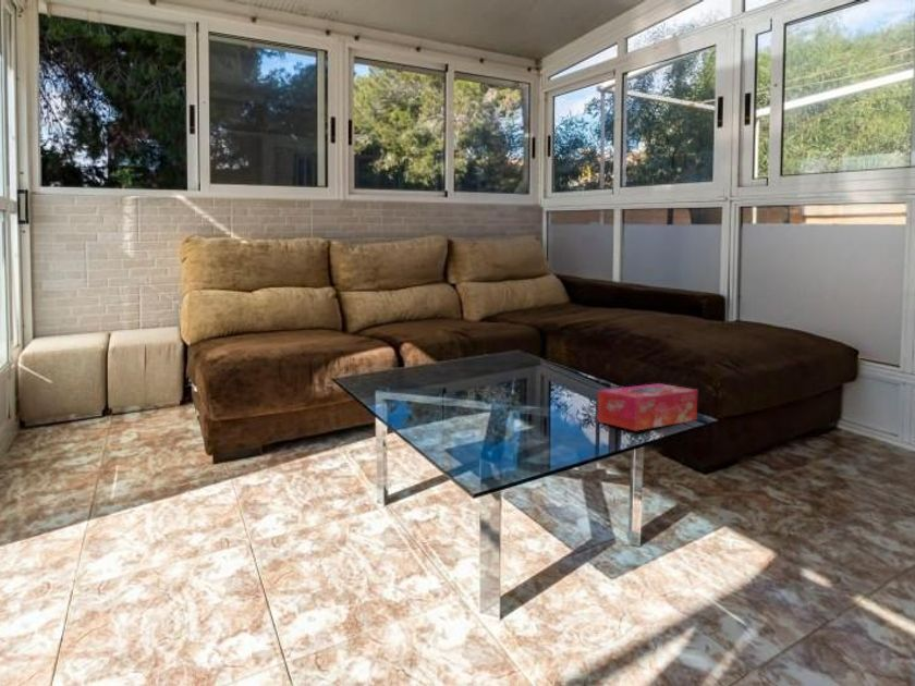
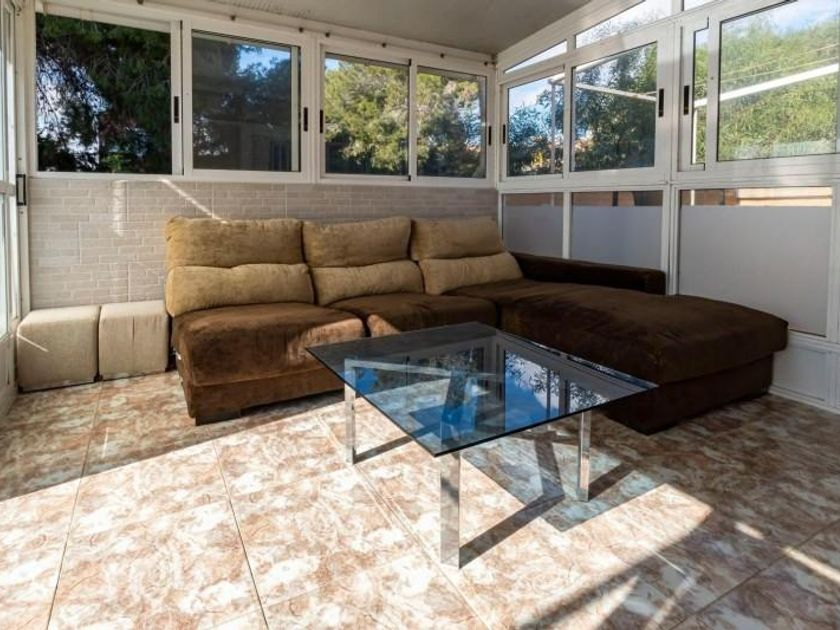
- tissue box (647, 405)
